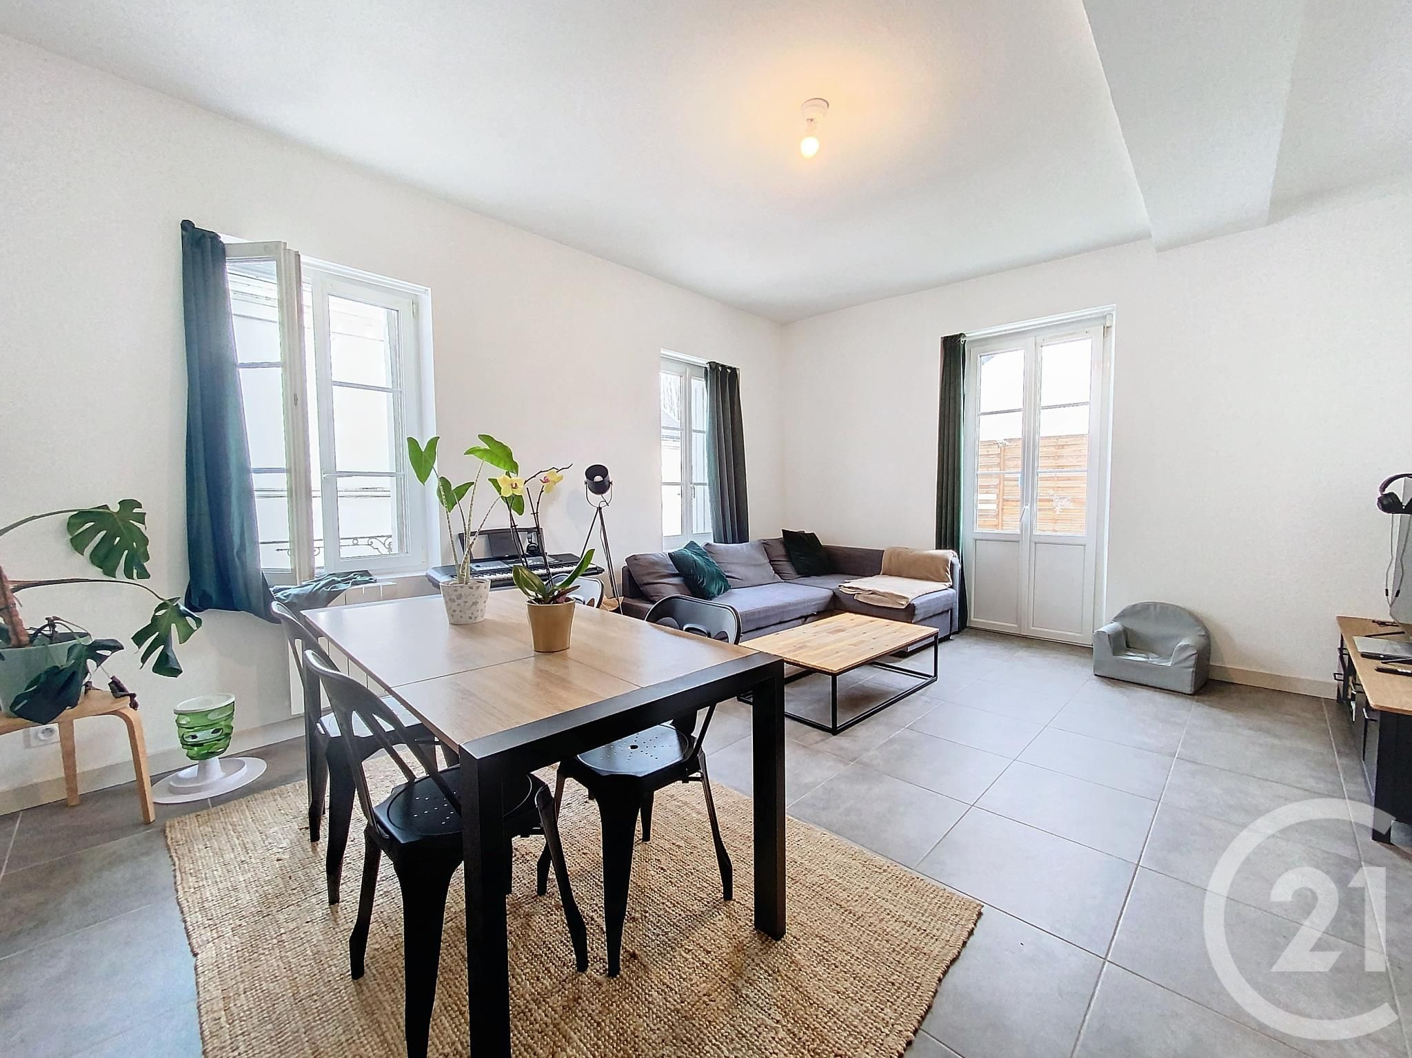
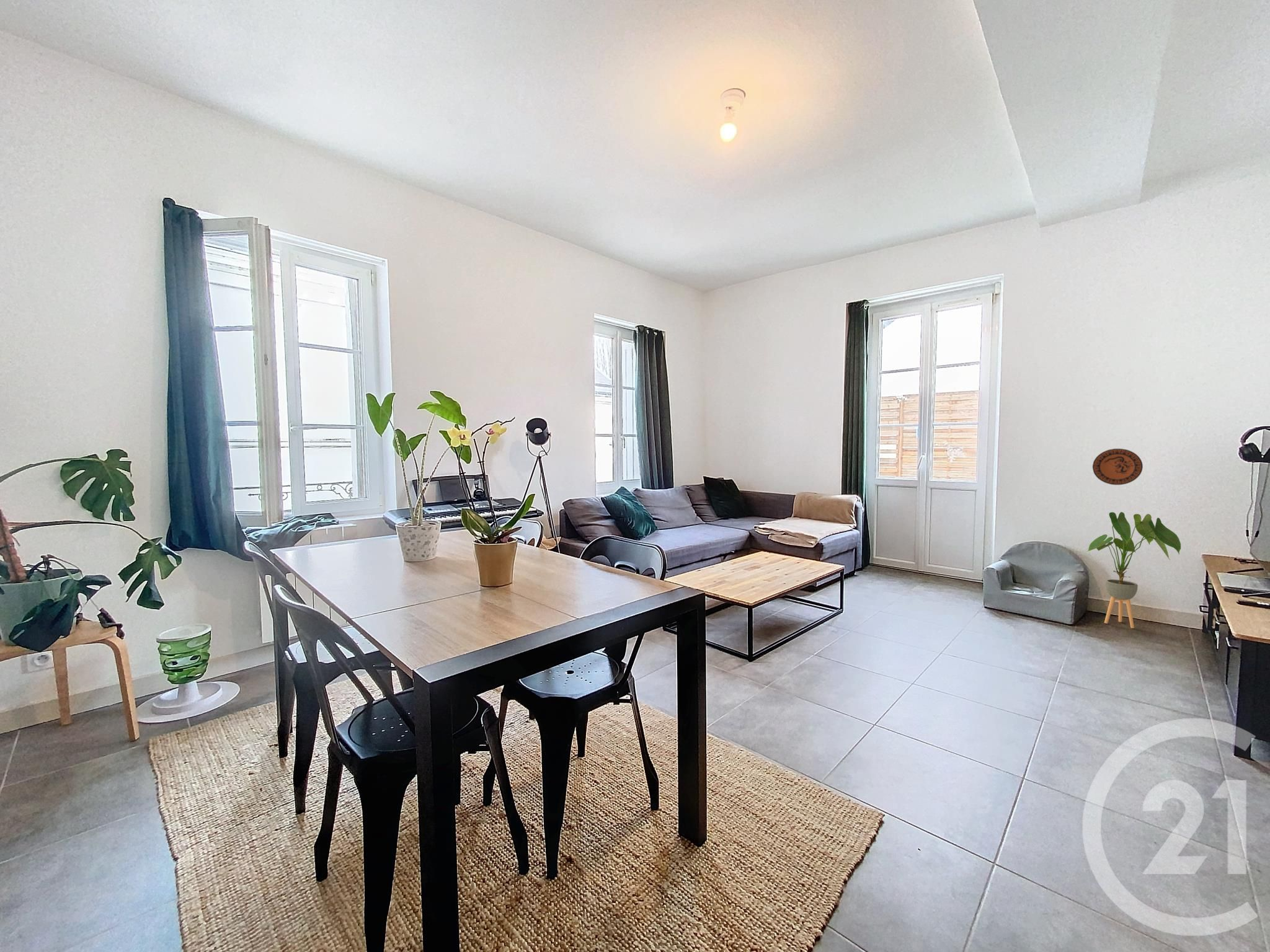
+ decorative plate (1117, 467)
+ house plant (1127, 568)
